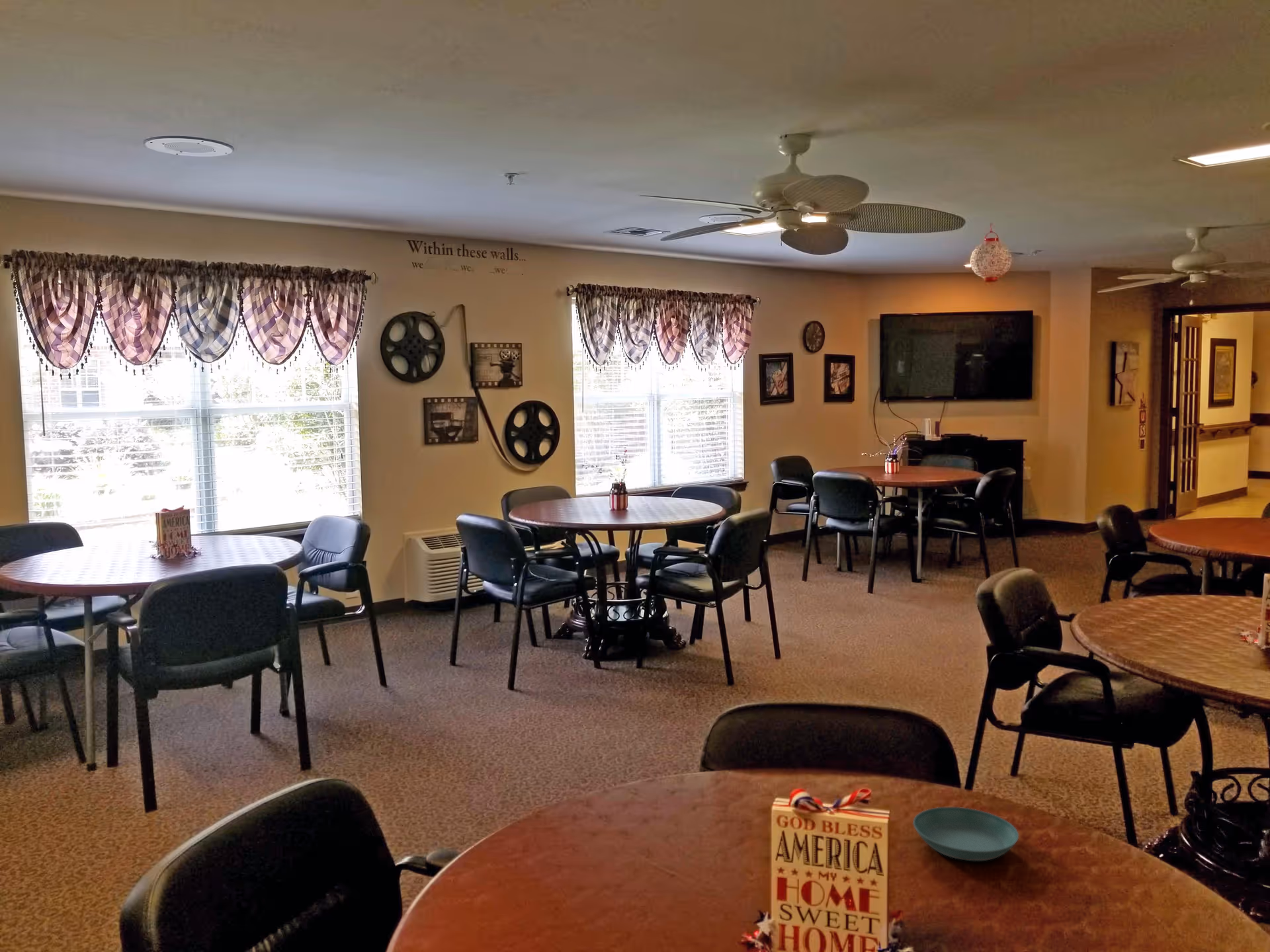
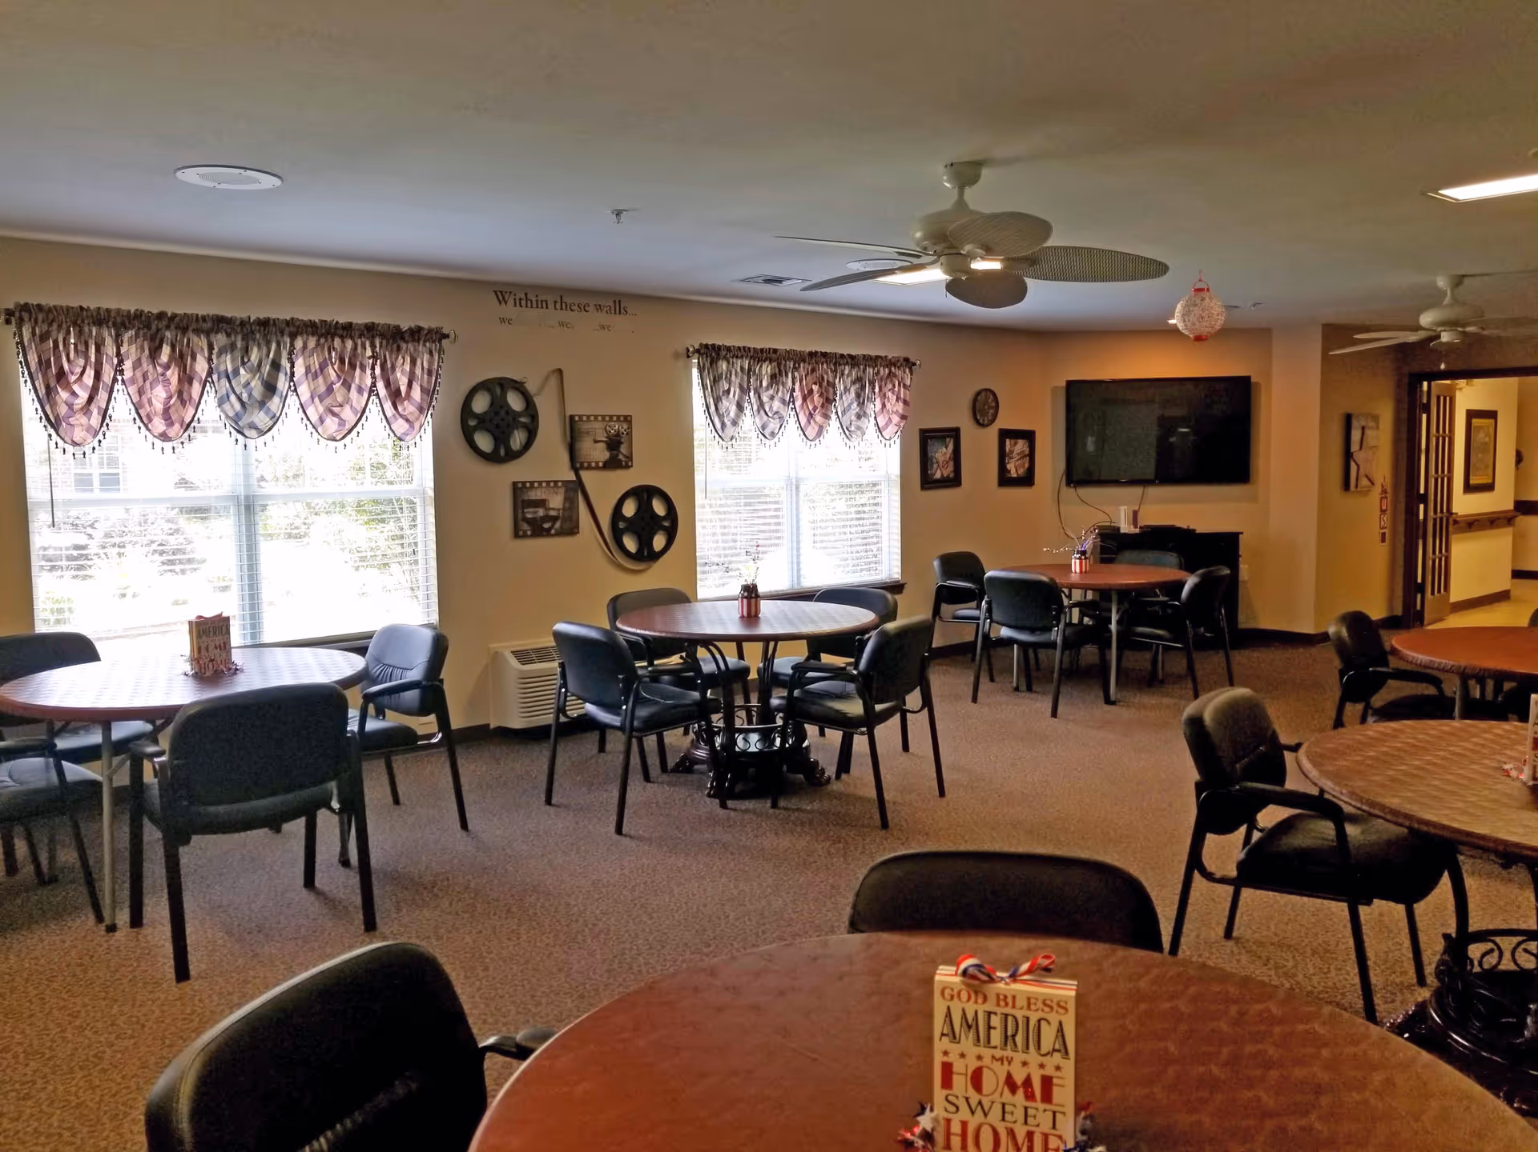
- saucer (964, 836)
